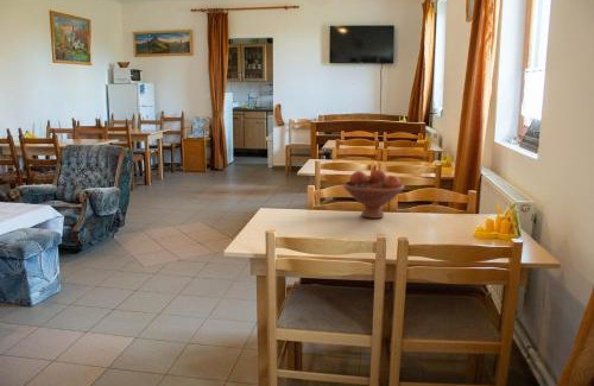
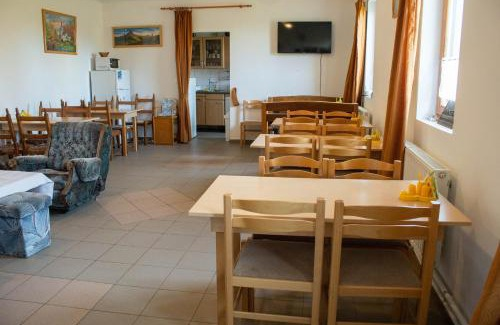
- fruit bowl (373, 194)
